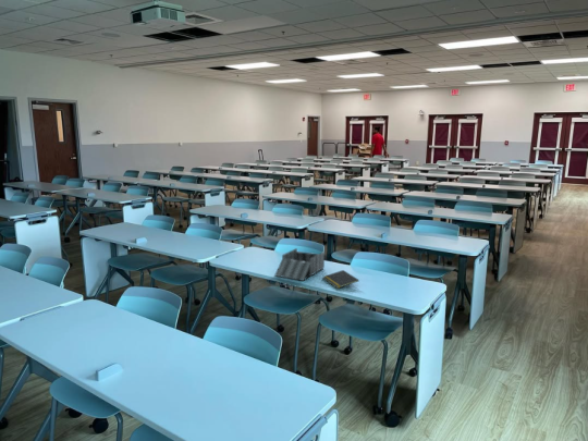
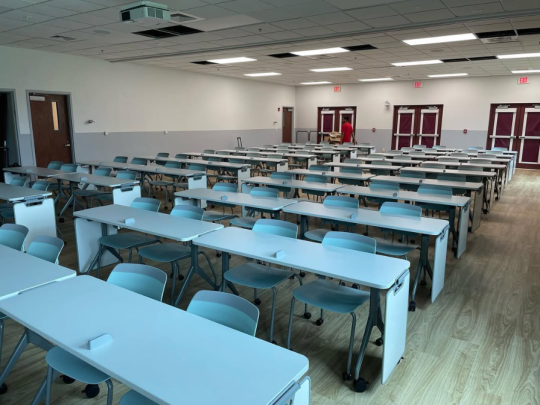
- desk organizer (299, 262)
- notepad (340, 279)
